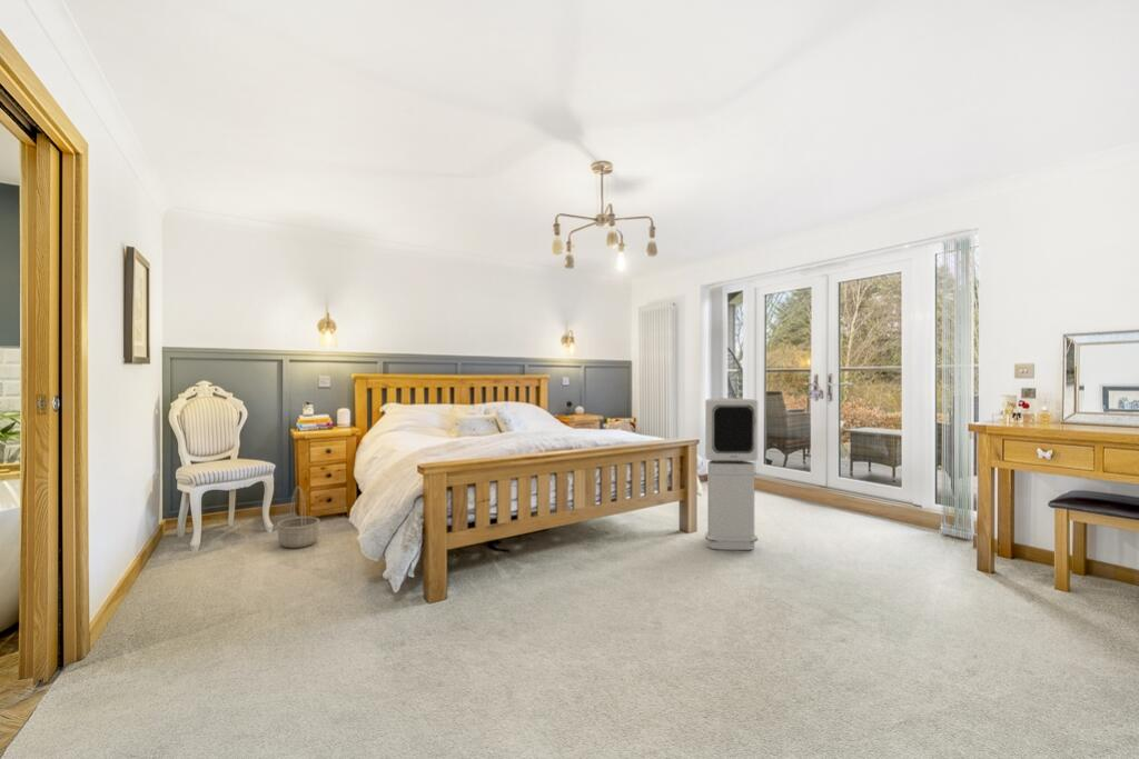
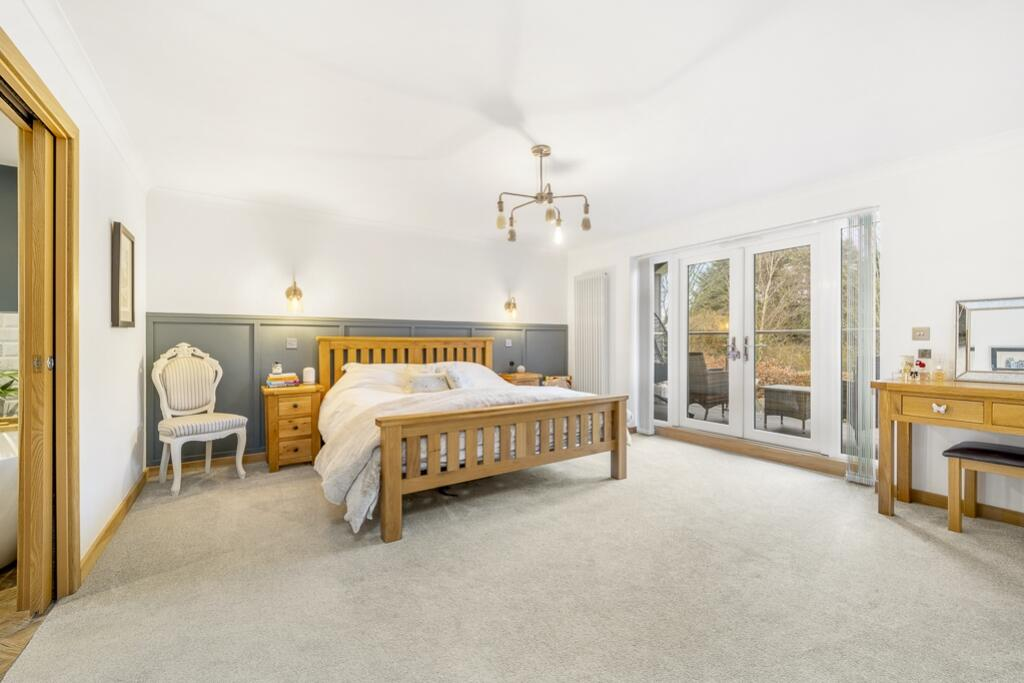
- air purifier (726, 470)
- basket (298, 517)
